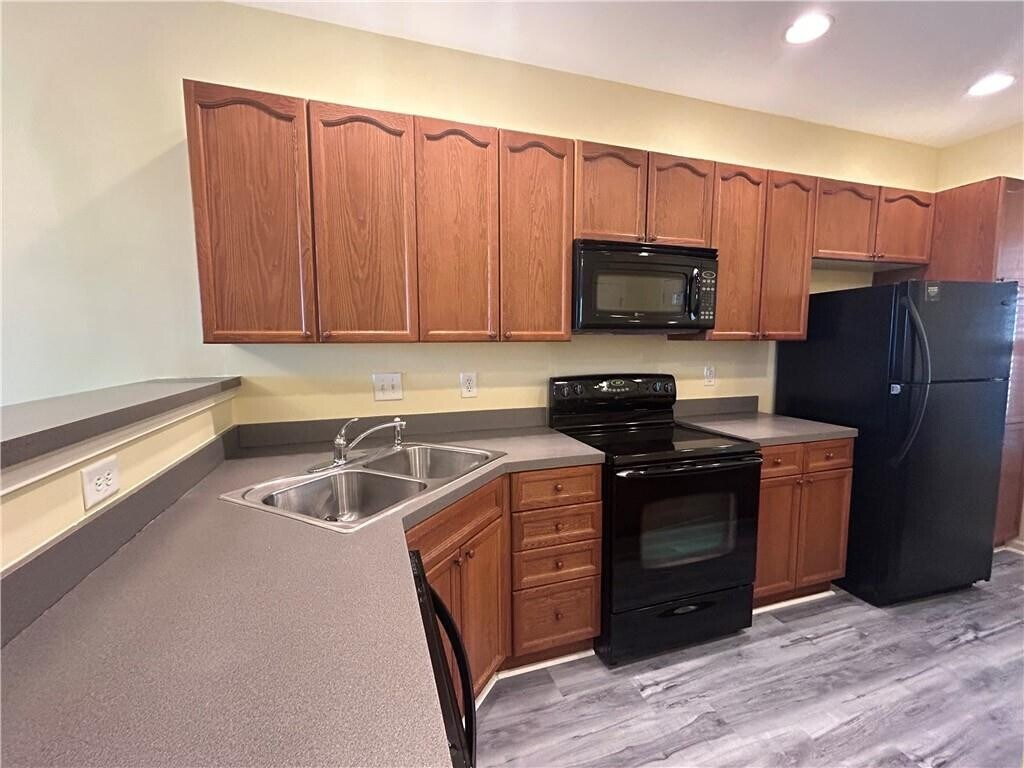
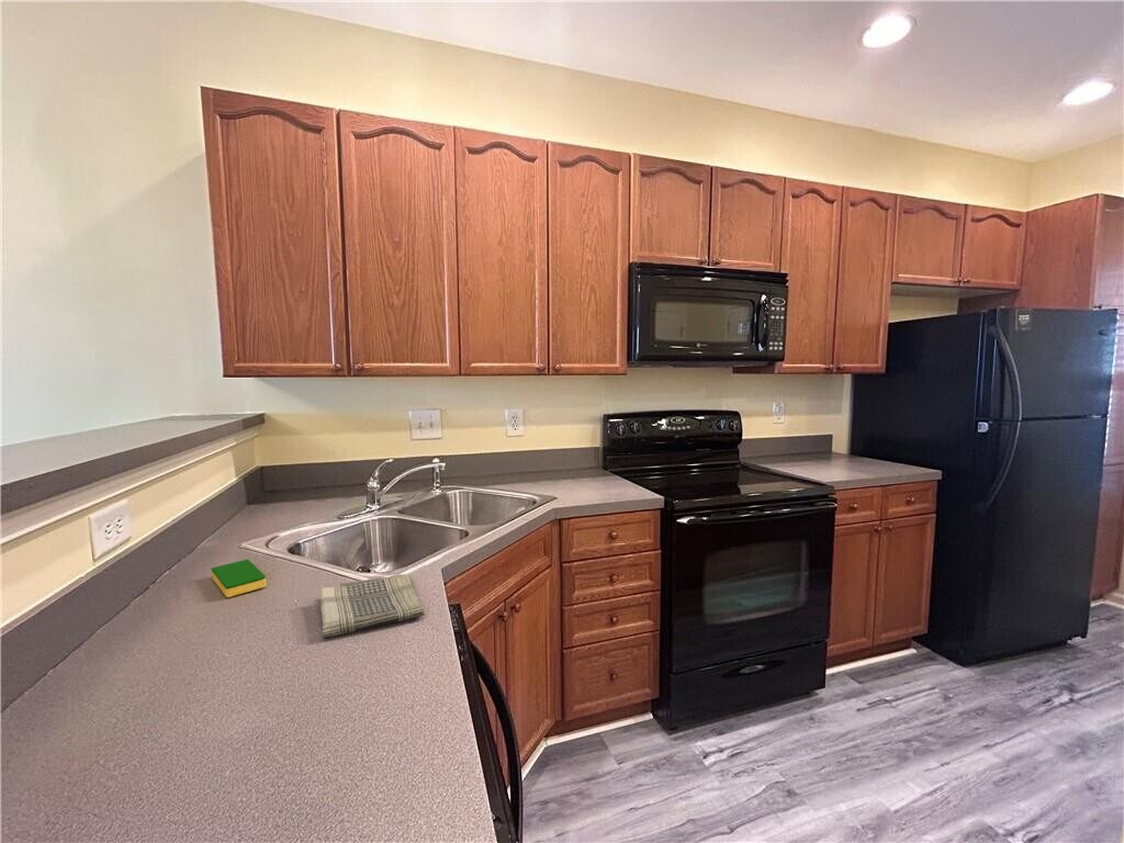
+ dish towel (371, 598)
+ dish sponge (238, 576)
